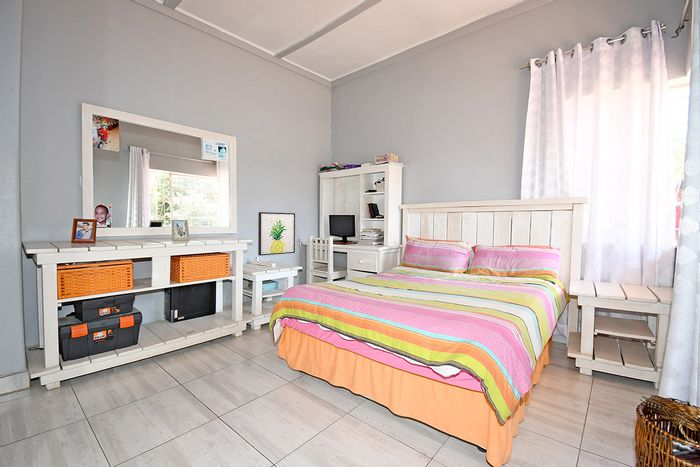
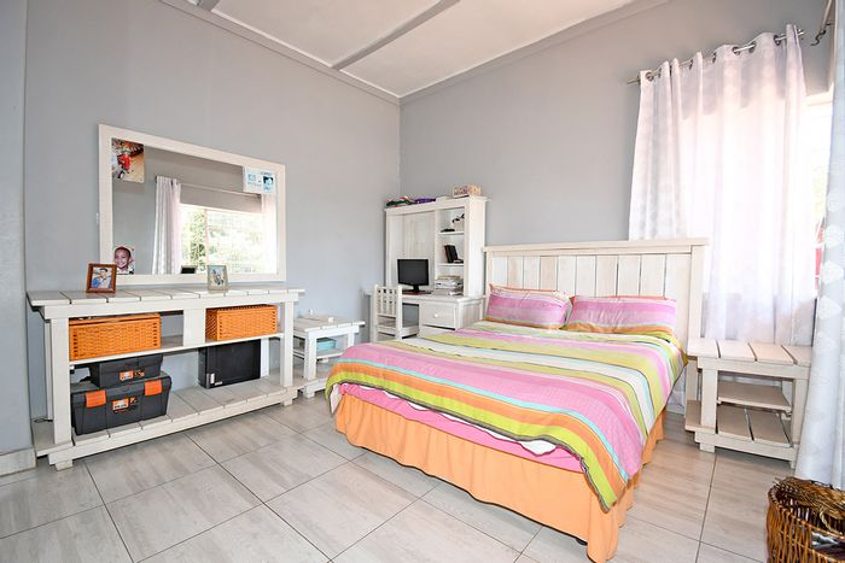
- wall art (277, 233)
